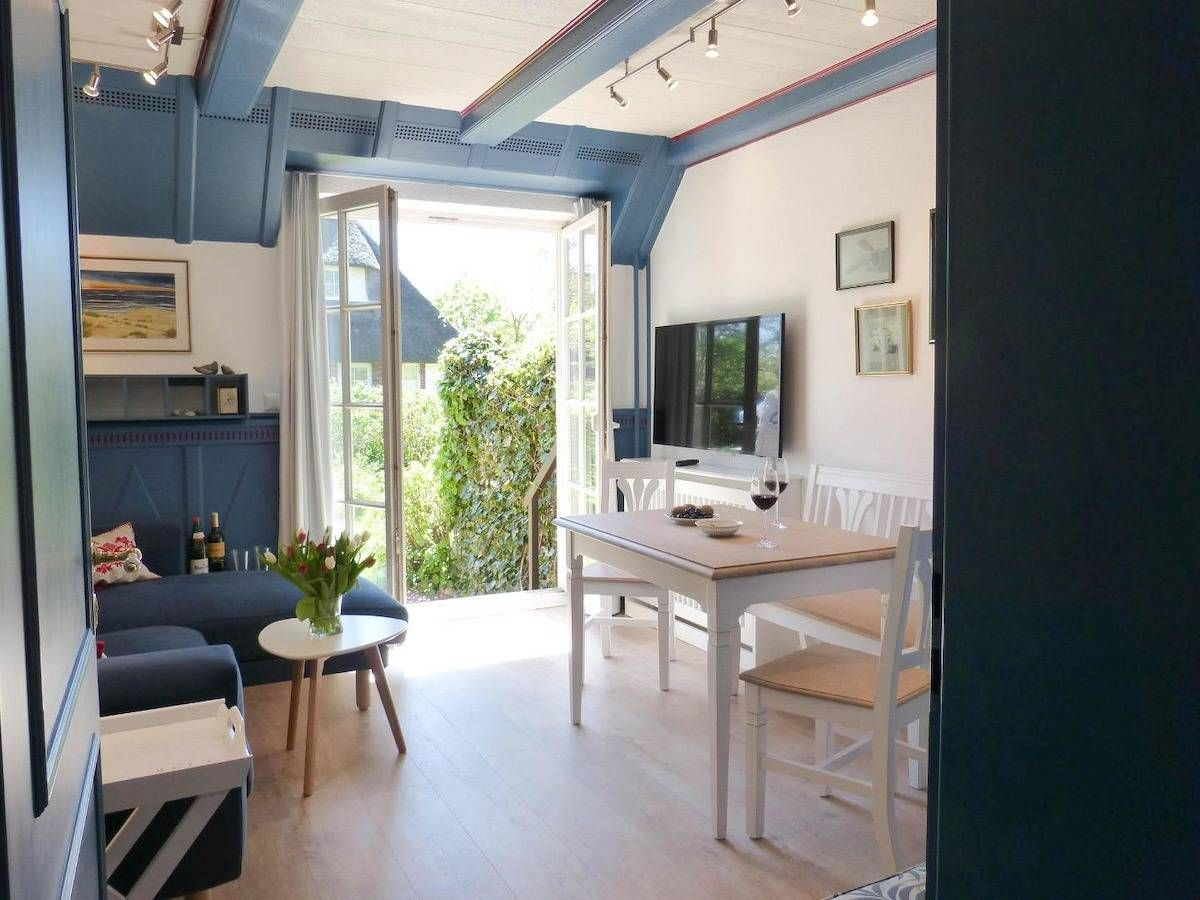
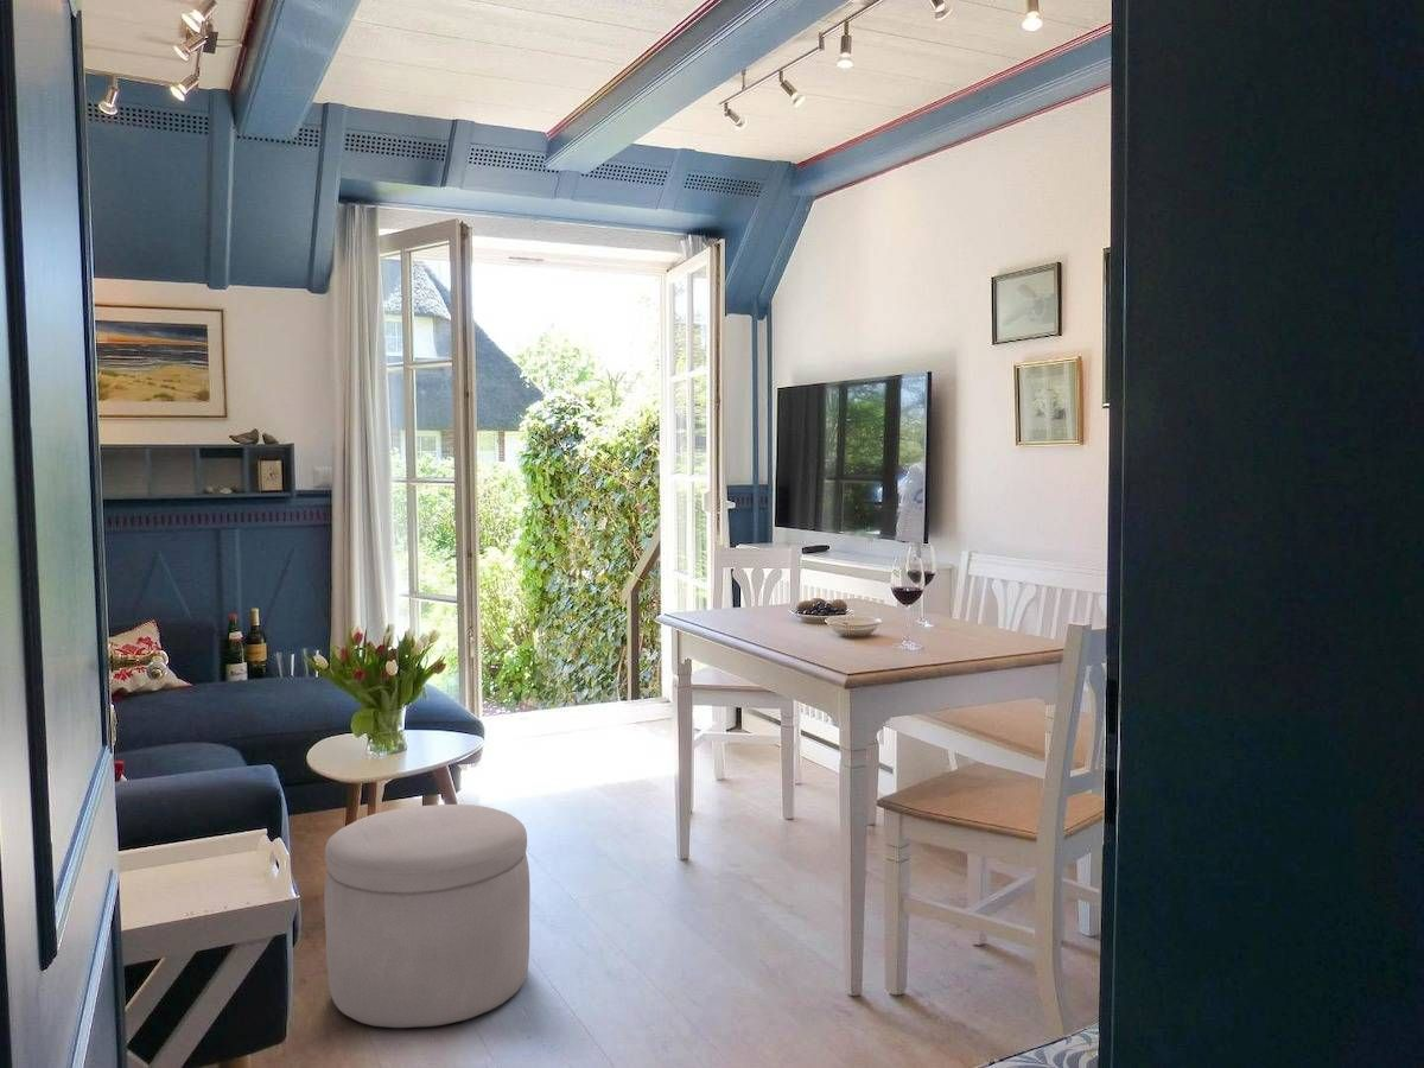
+ ottoman (428, 904)
